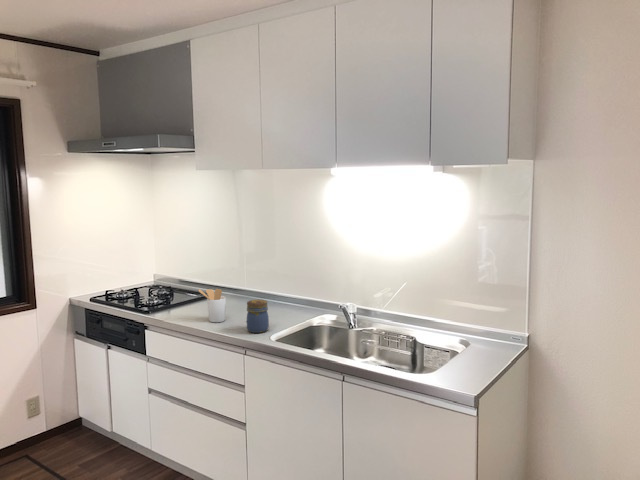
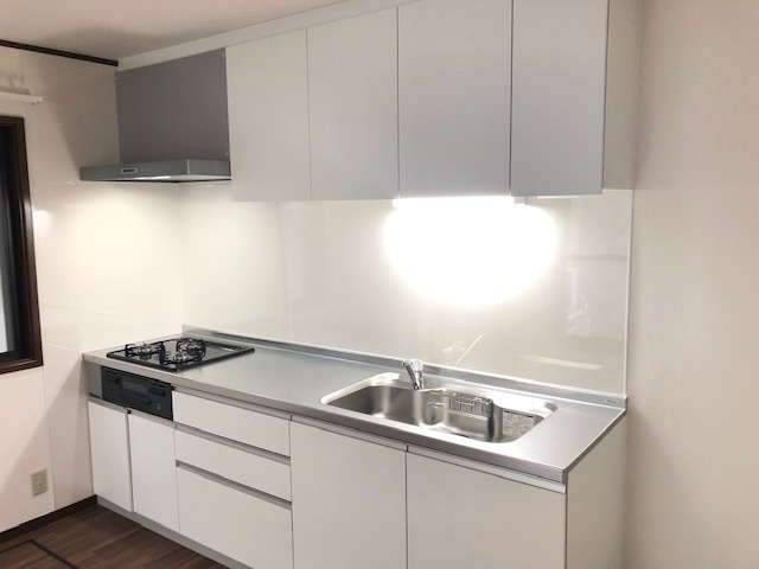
- utensil holder (211, 304)
- jar (258, 315)
